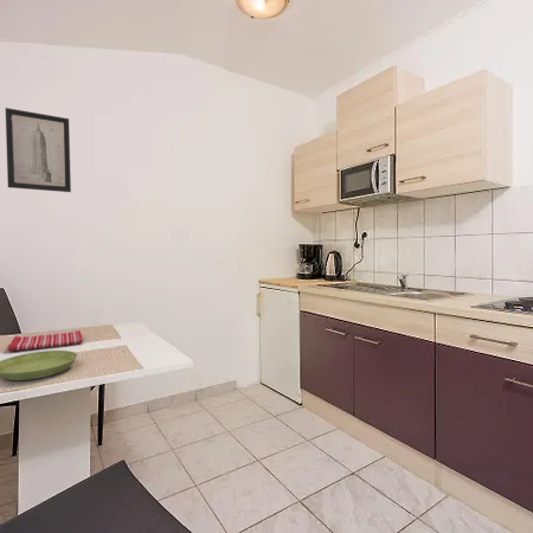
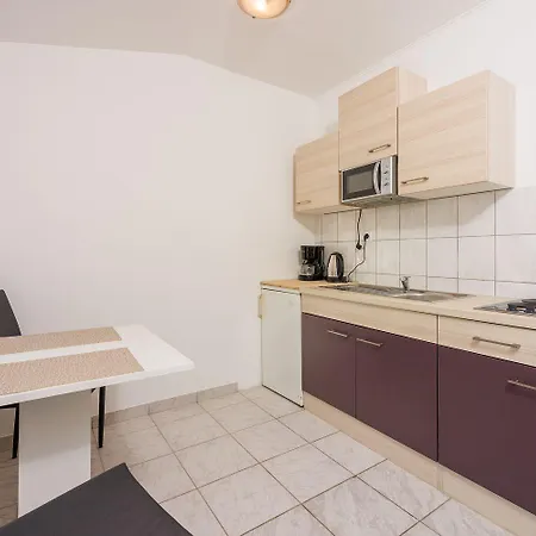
- wall art (39, 152)
- dish towel (47, 340)
- saucer (37, 365)
